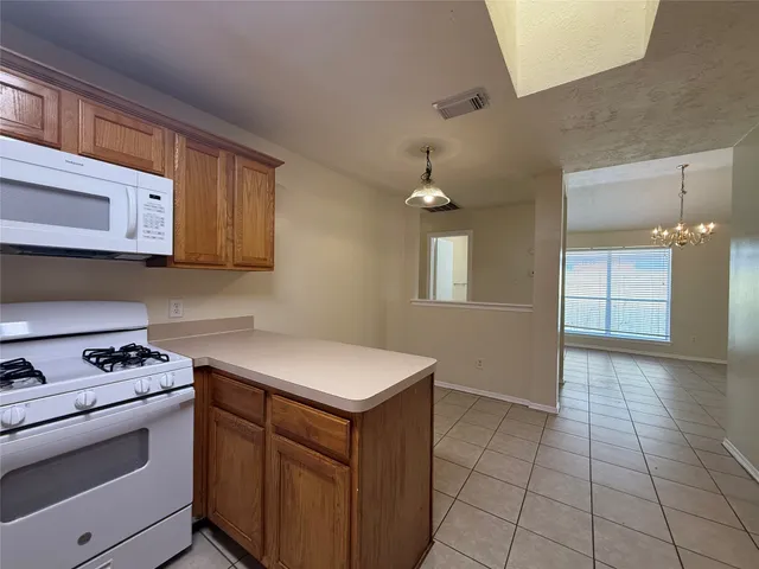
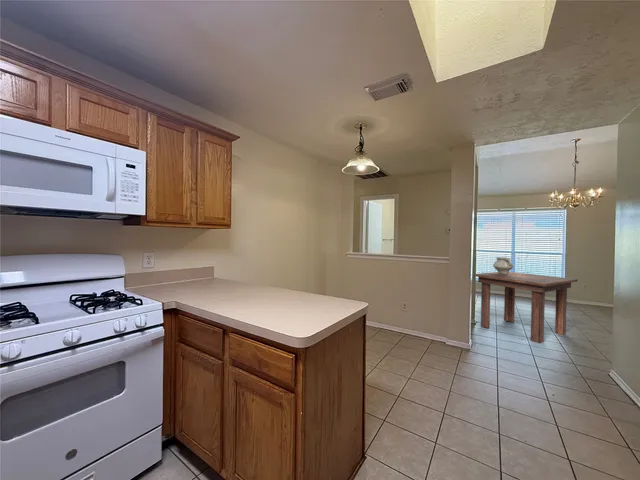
+ ceramic pot (503, 265)
+ dining table (514, 303)
